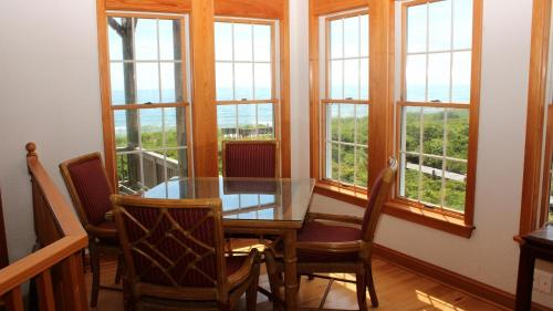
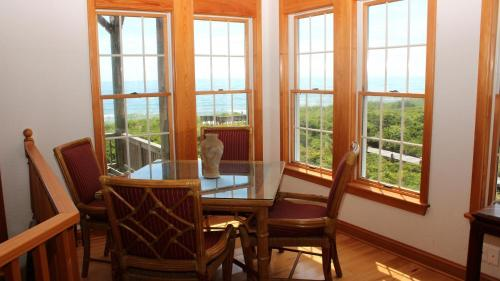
+ vase (212, 155)
